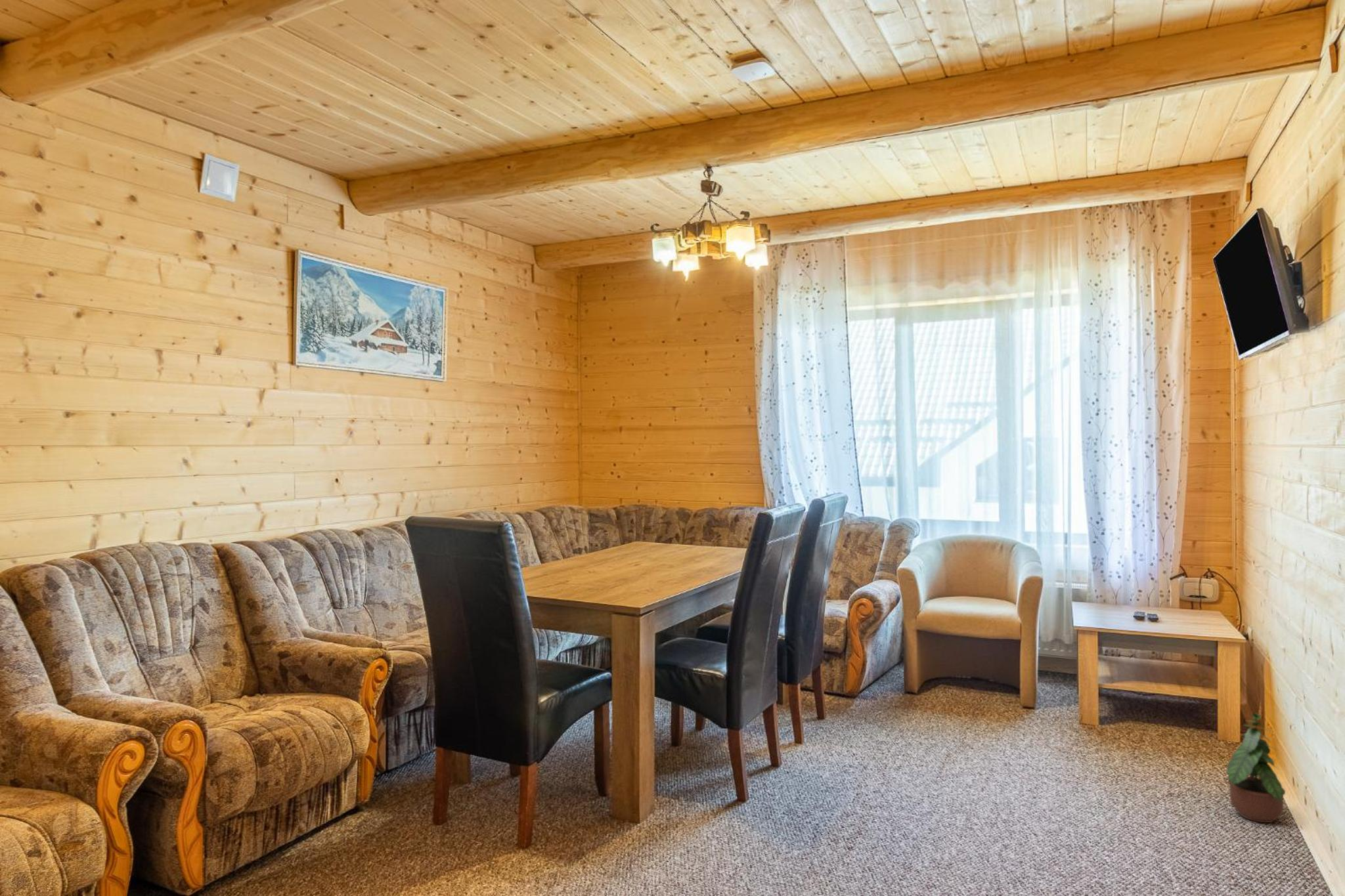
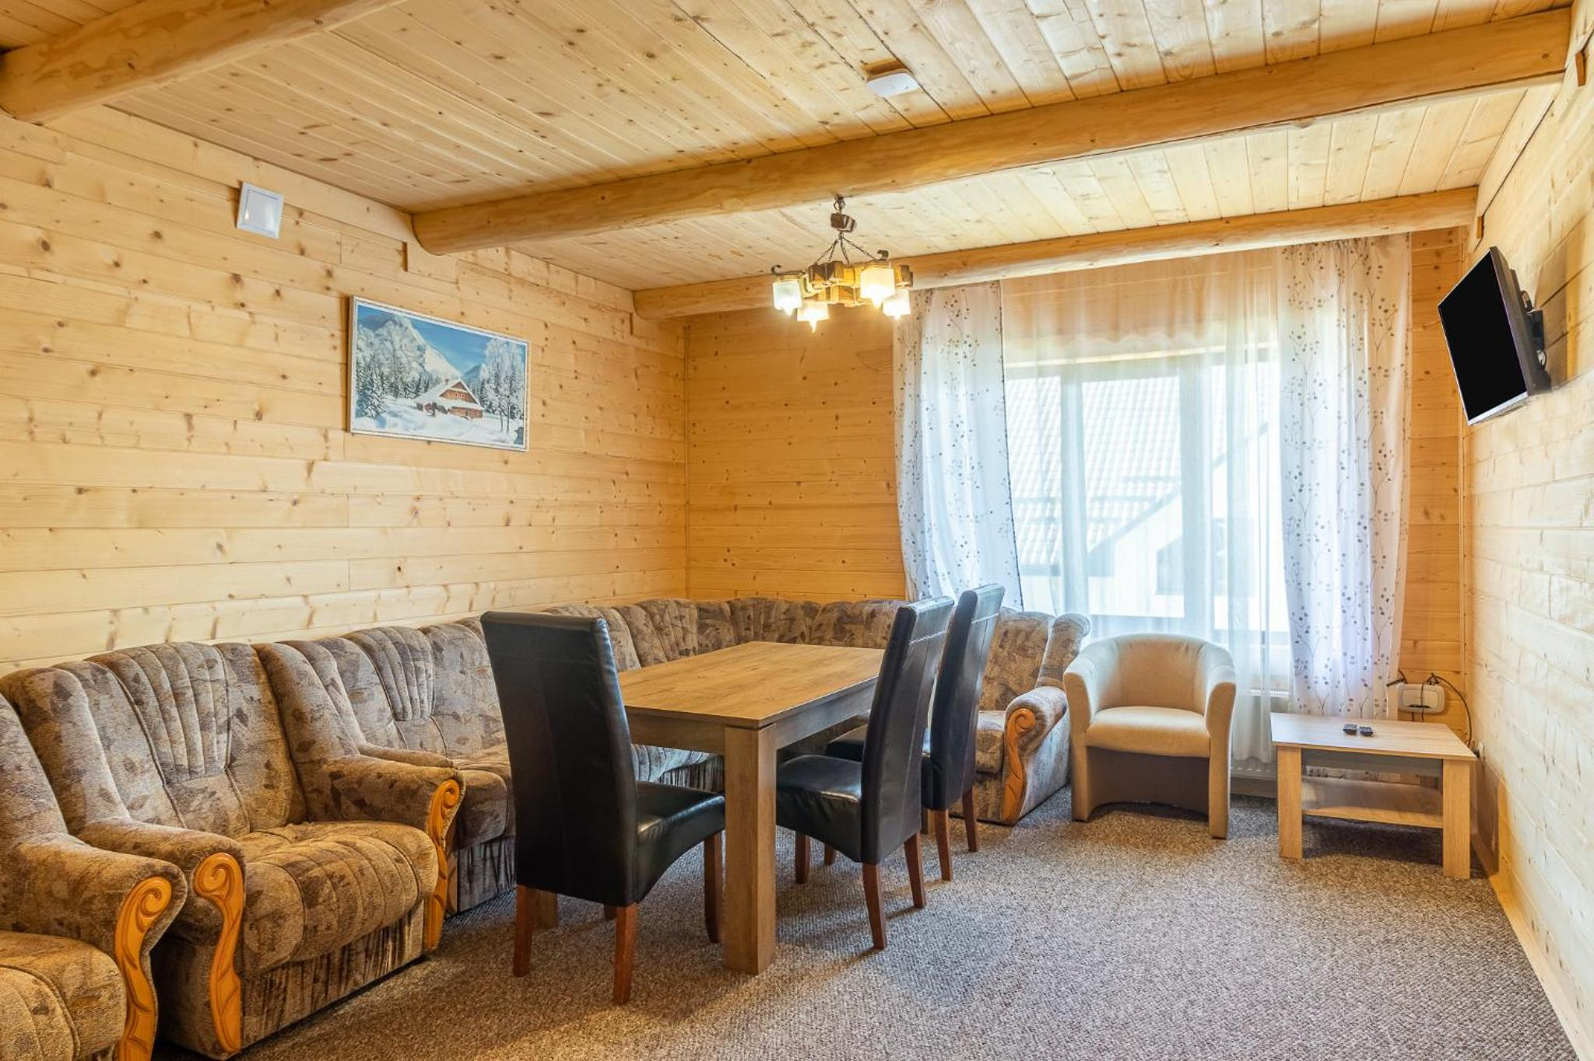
- potted plant (1252, 763)
